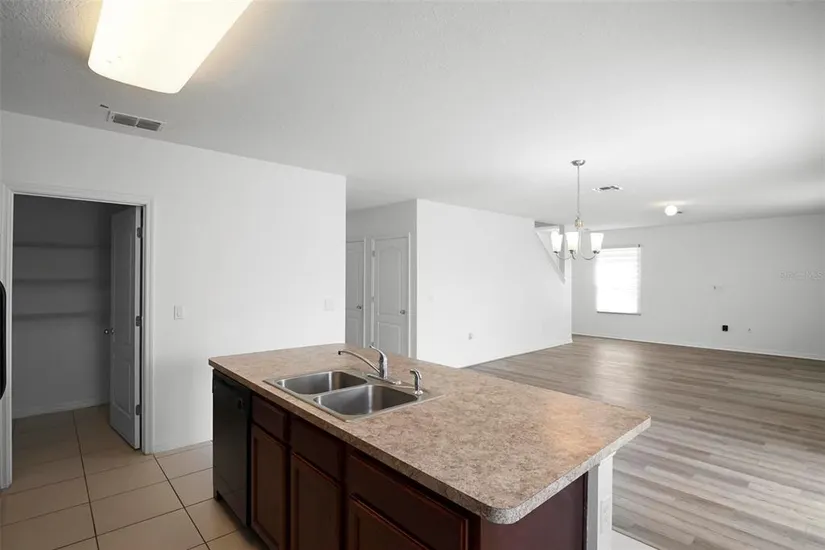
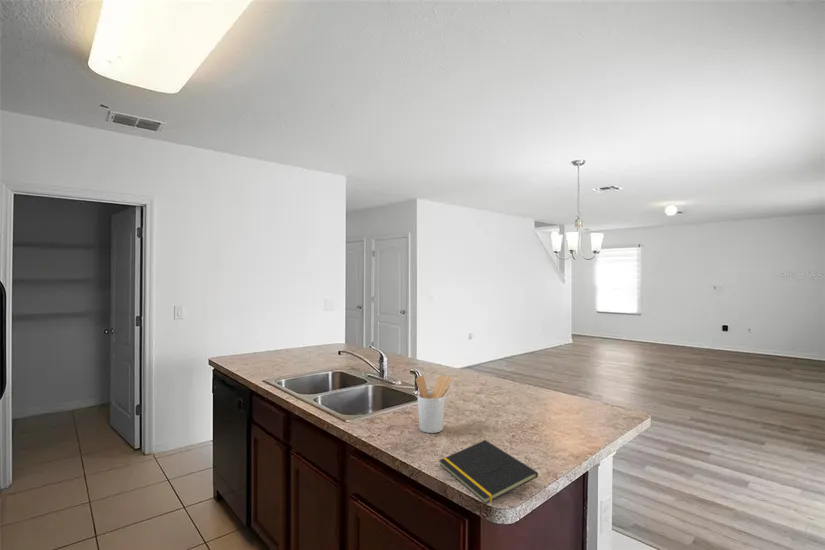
+ utensil holder (435, 401)
+ notepad (485, 468)
